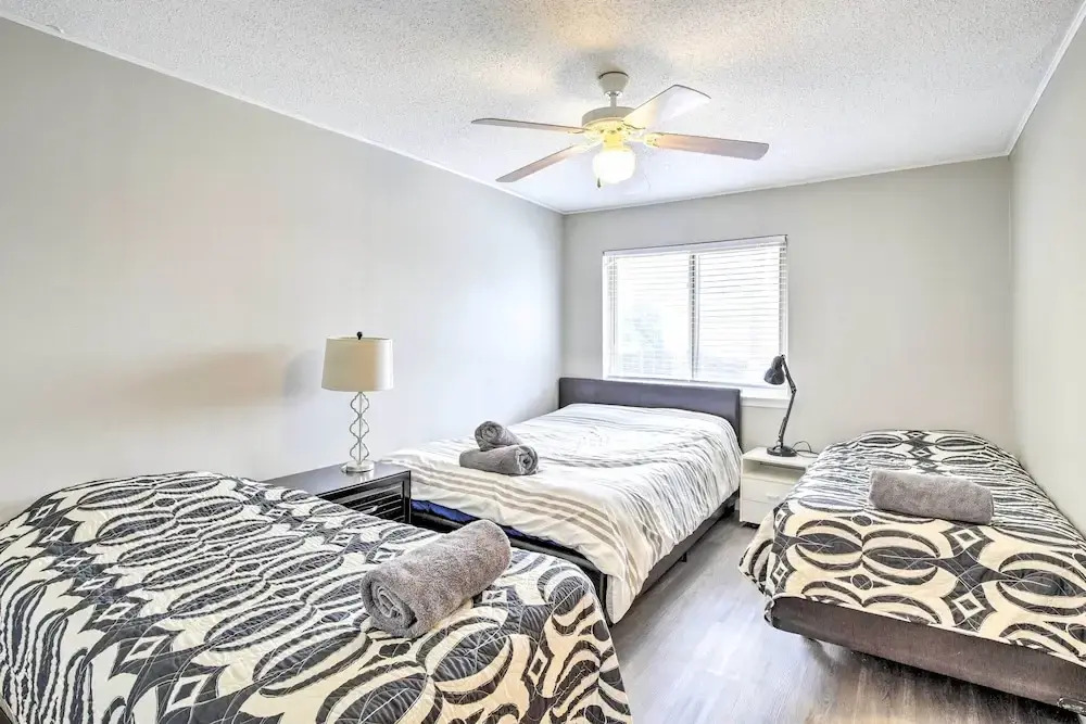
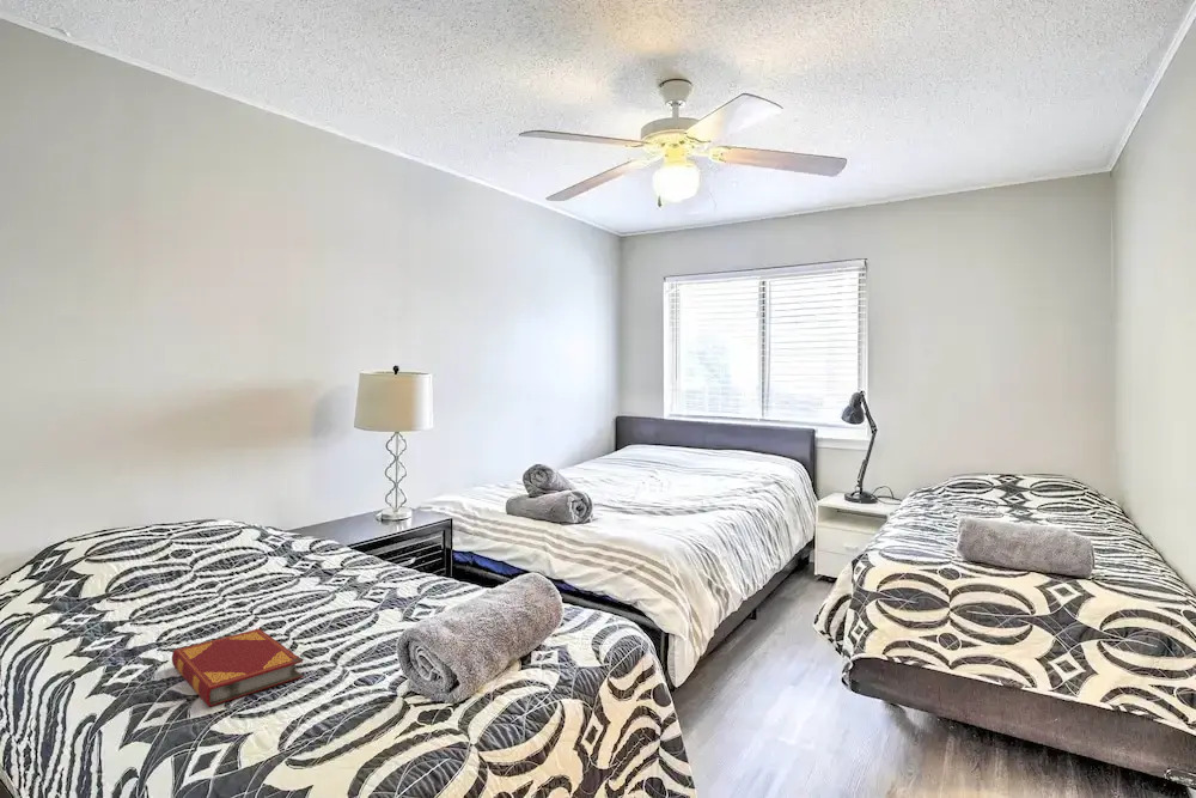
+ hardback book (236, 663)
